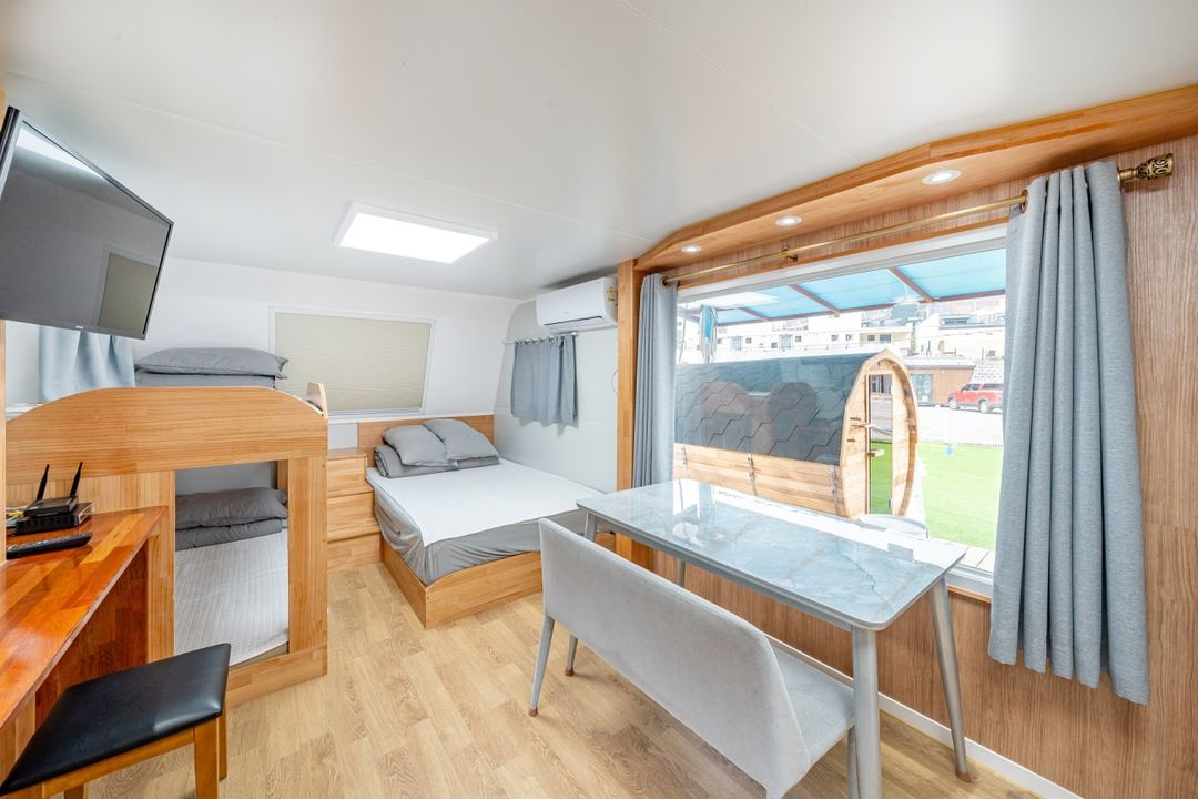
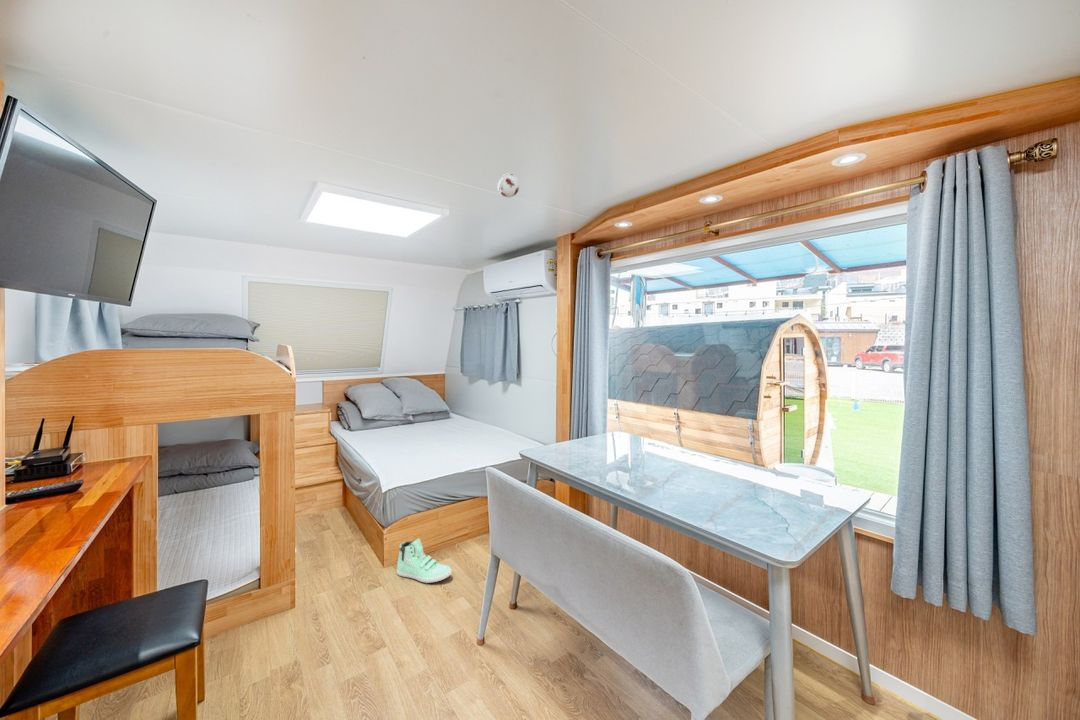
+ sneaker (424, 558)
+ smoke detector (508, 185)
